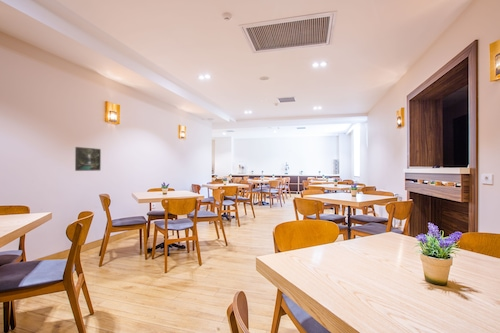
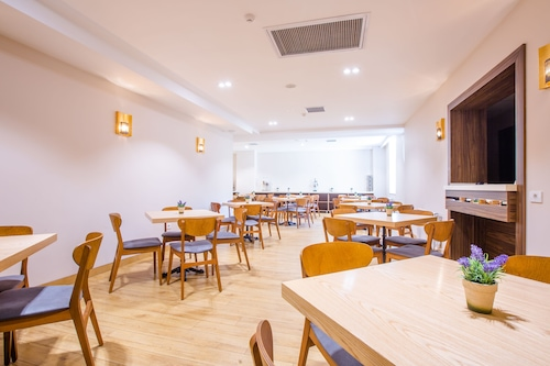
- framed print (88, 159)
